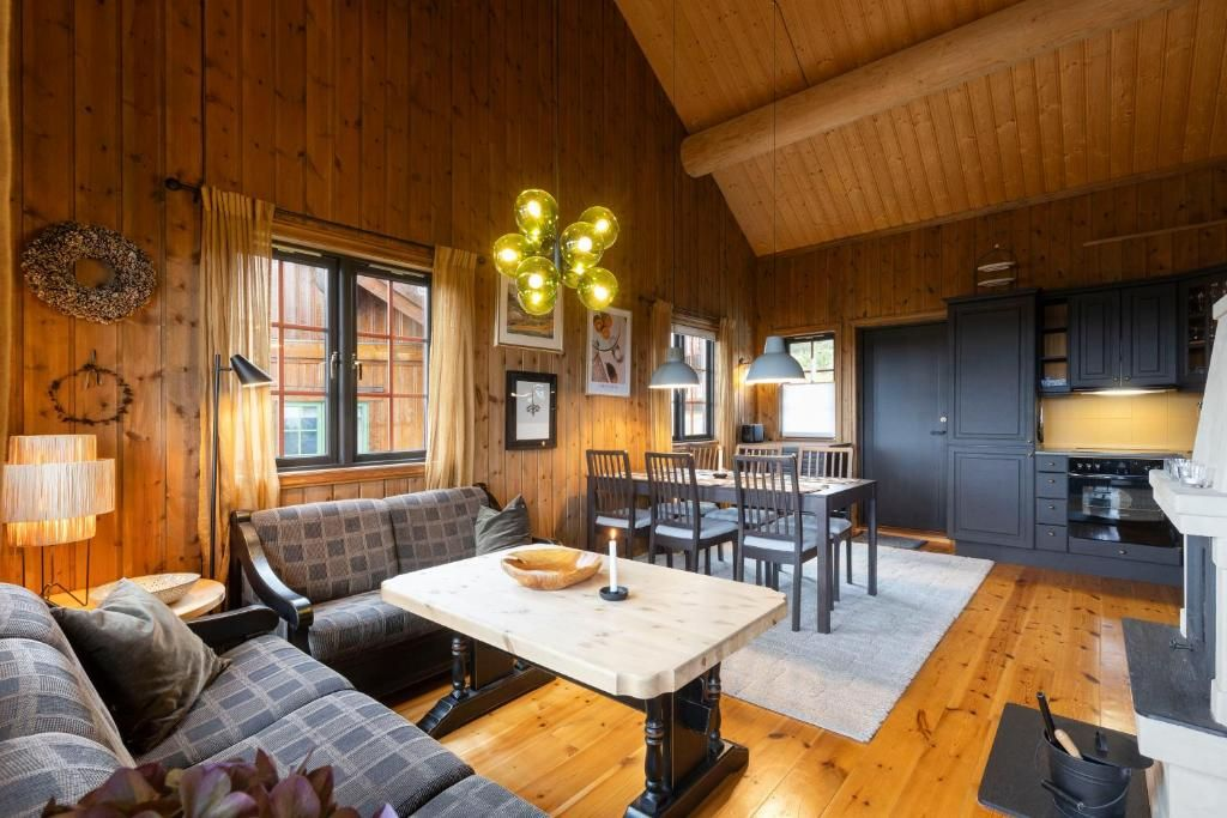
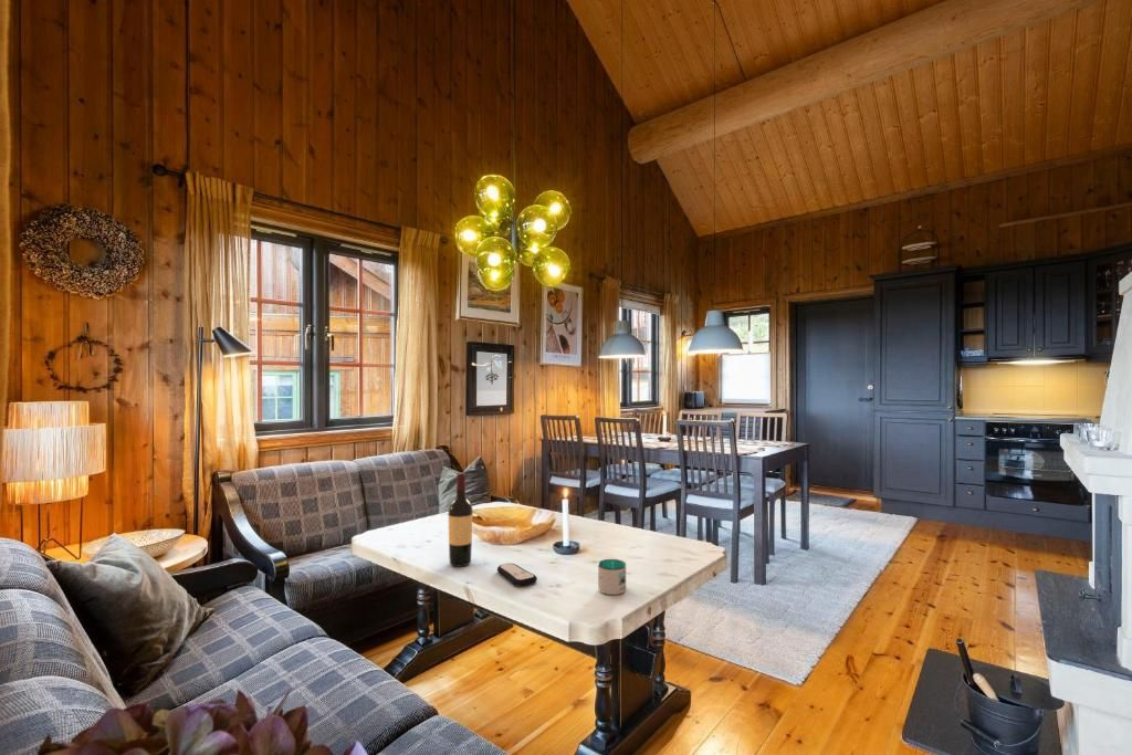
+ mug (614, 575)
+ remote control (515, 574)
+ wine bottle (460, 517)
